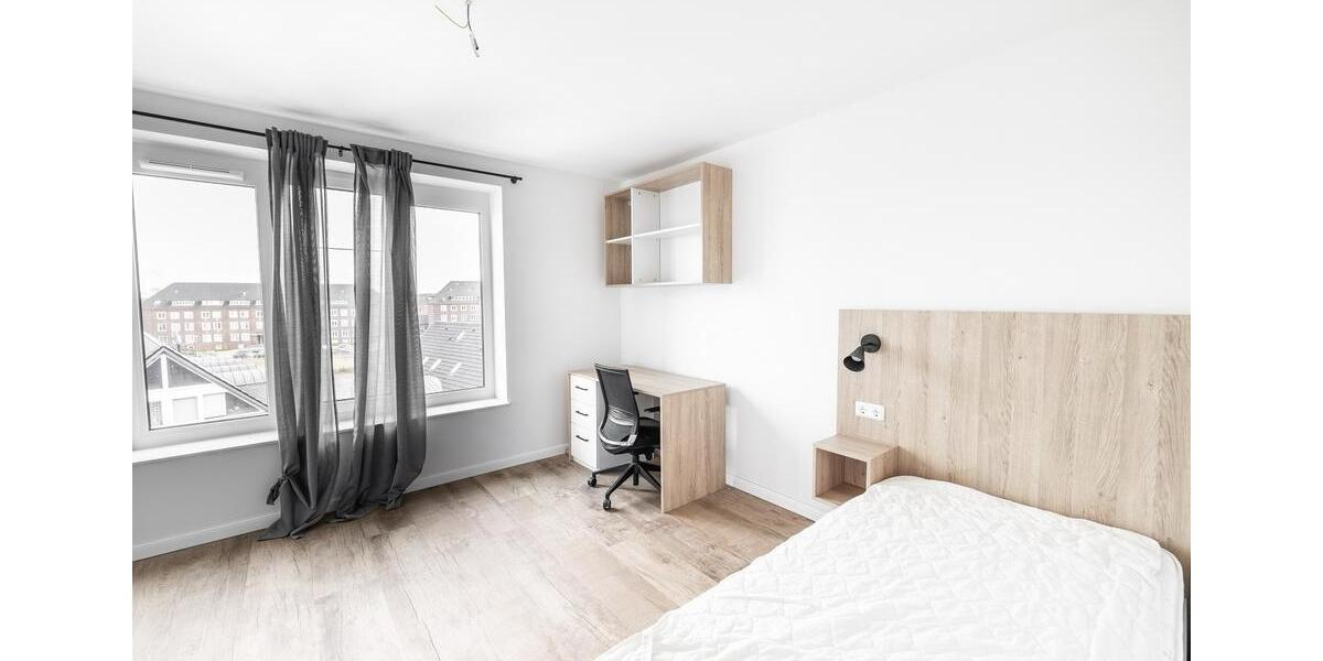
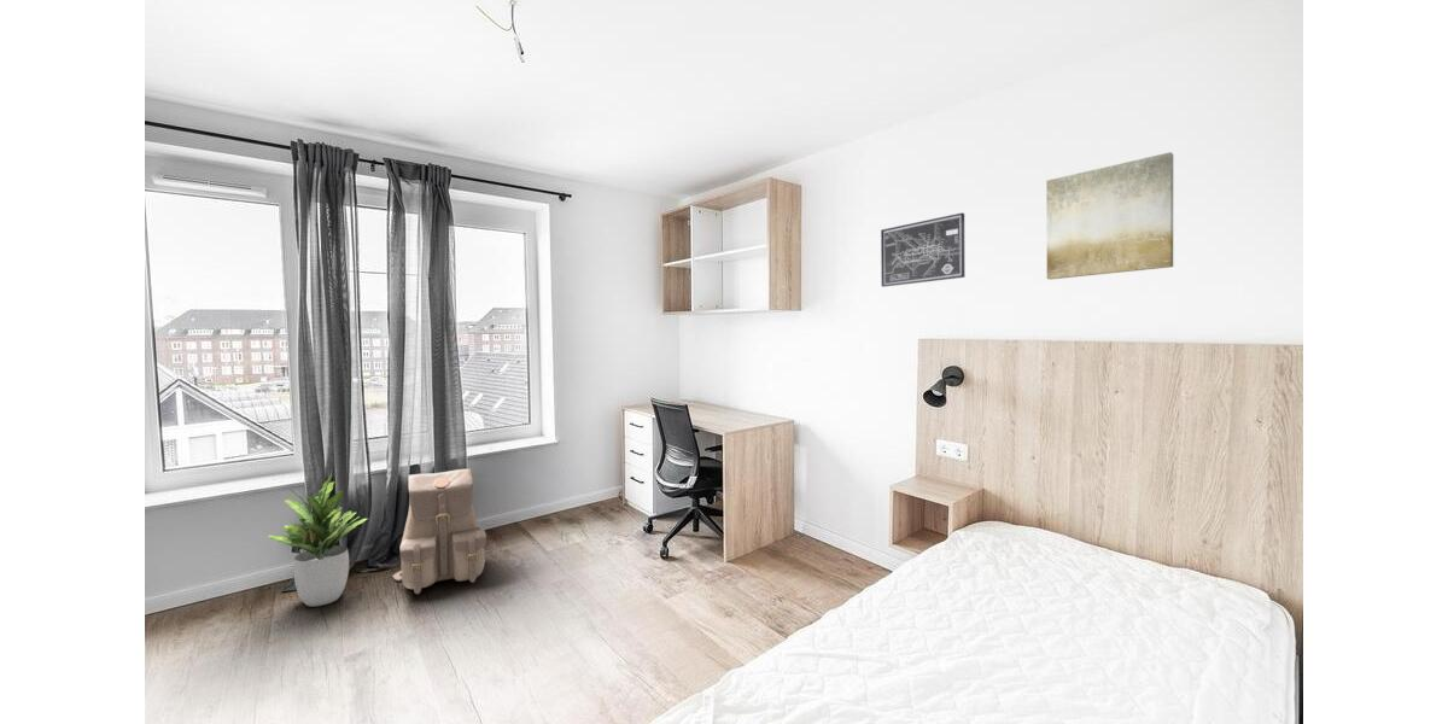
+ wall art (919, 251)
+ potted plant (319, 539)
+ wall art (1105, 221)
+ backpack (440, 524)
